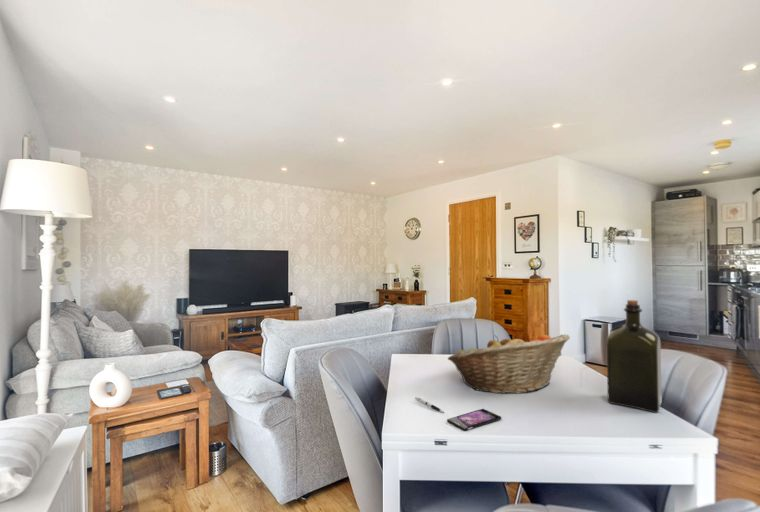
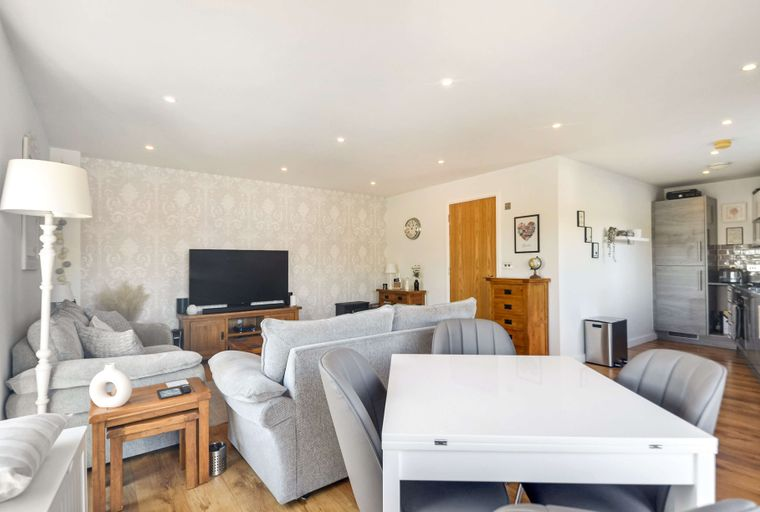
- liquor (633, 351)
- fruit basket (509, 357)
- smartphone (474, 419)
- pen (429, 404)
